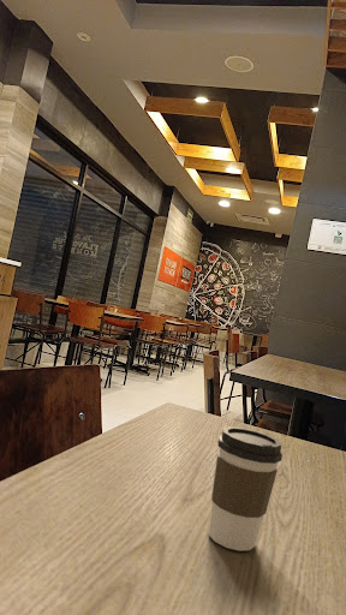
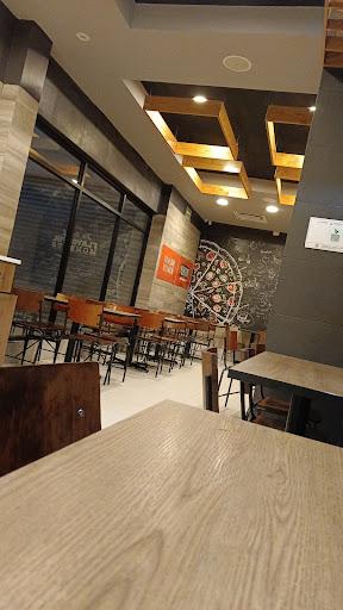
- coffee cup (241, 486)
